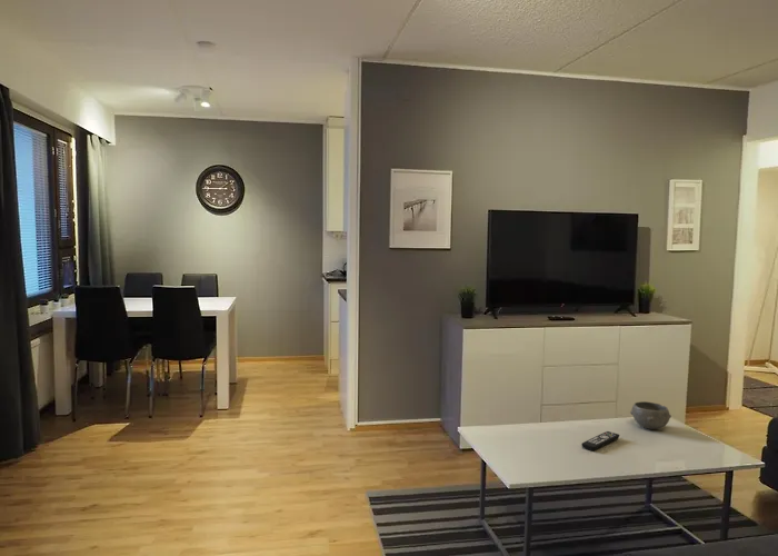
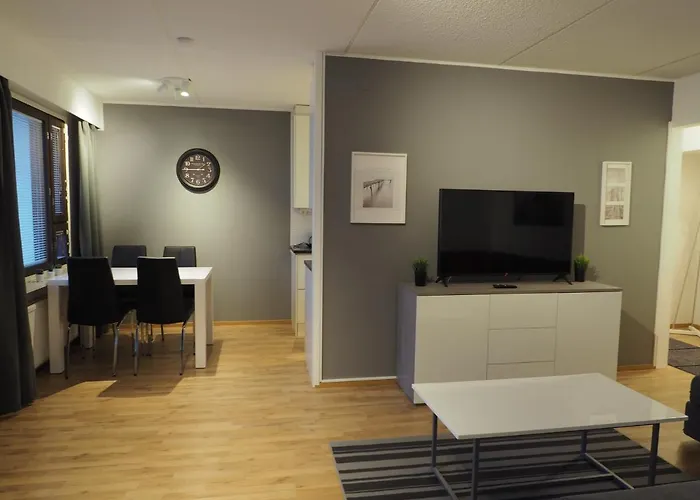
- remote control (600, 440)
- bowl (650, 416)
